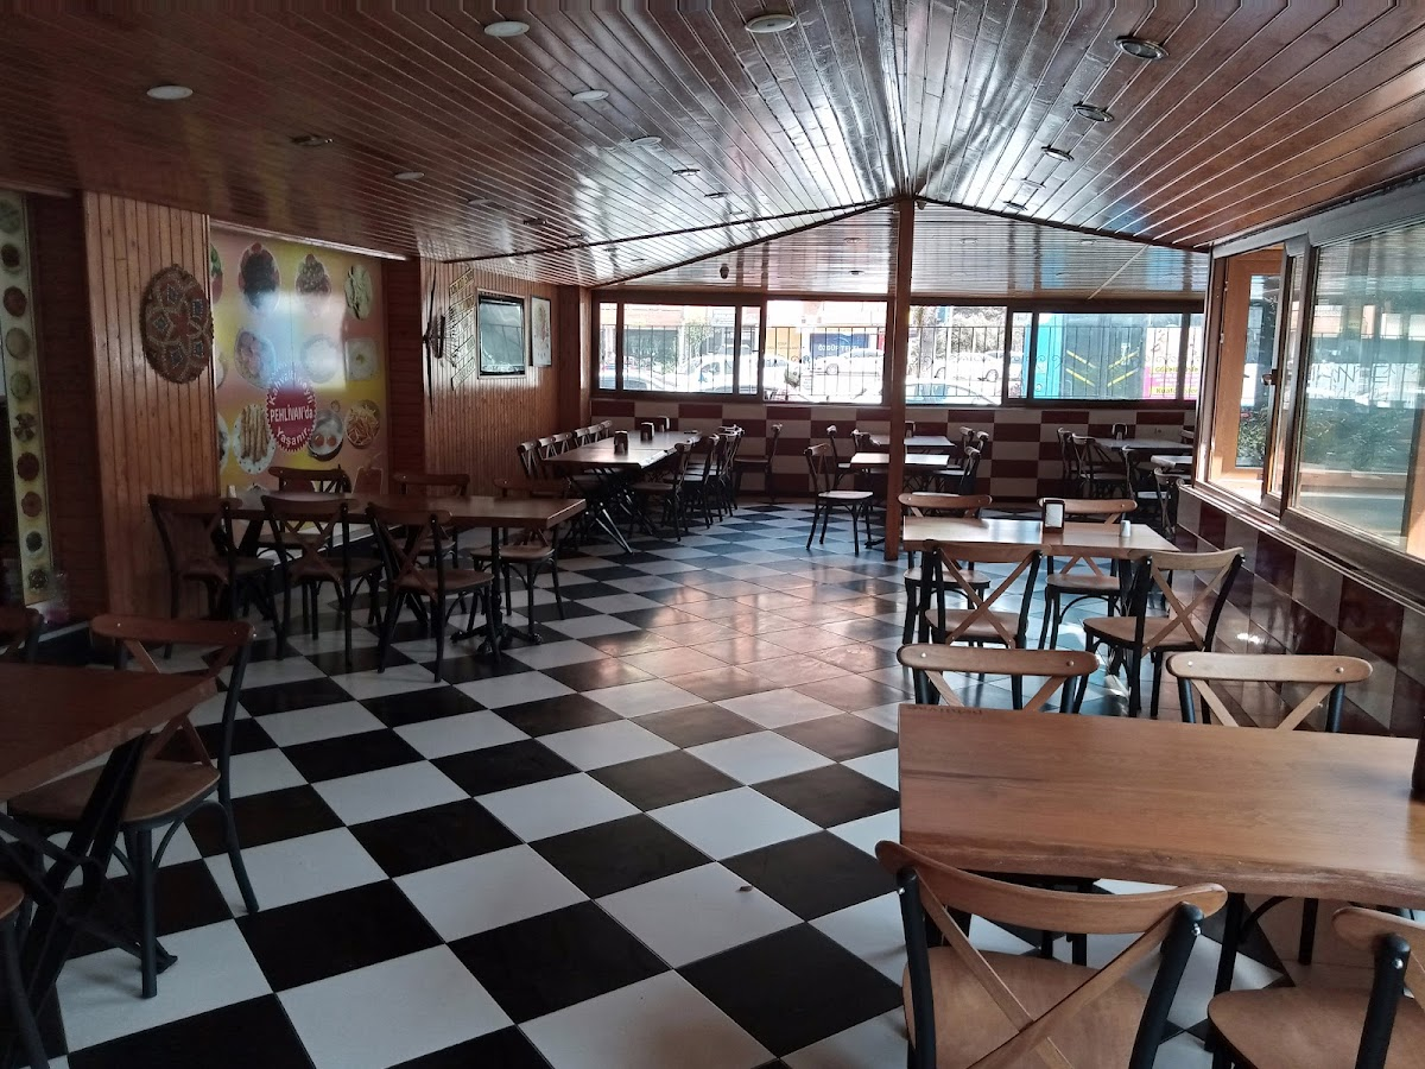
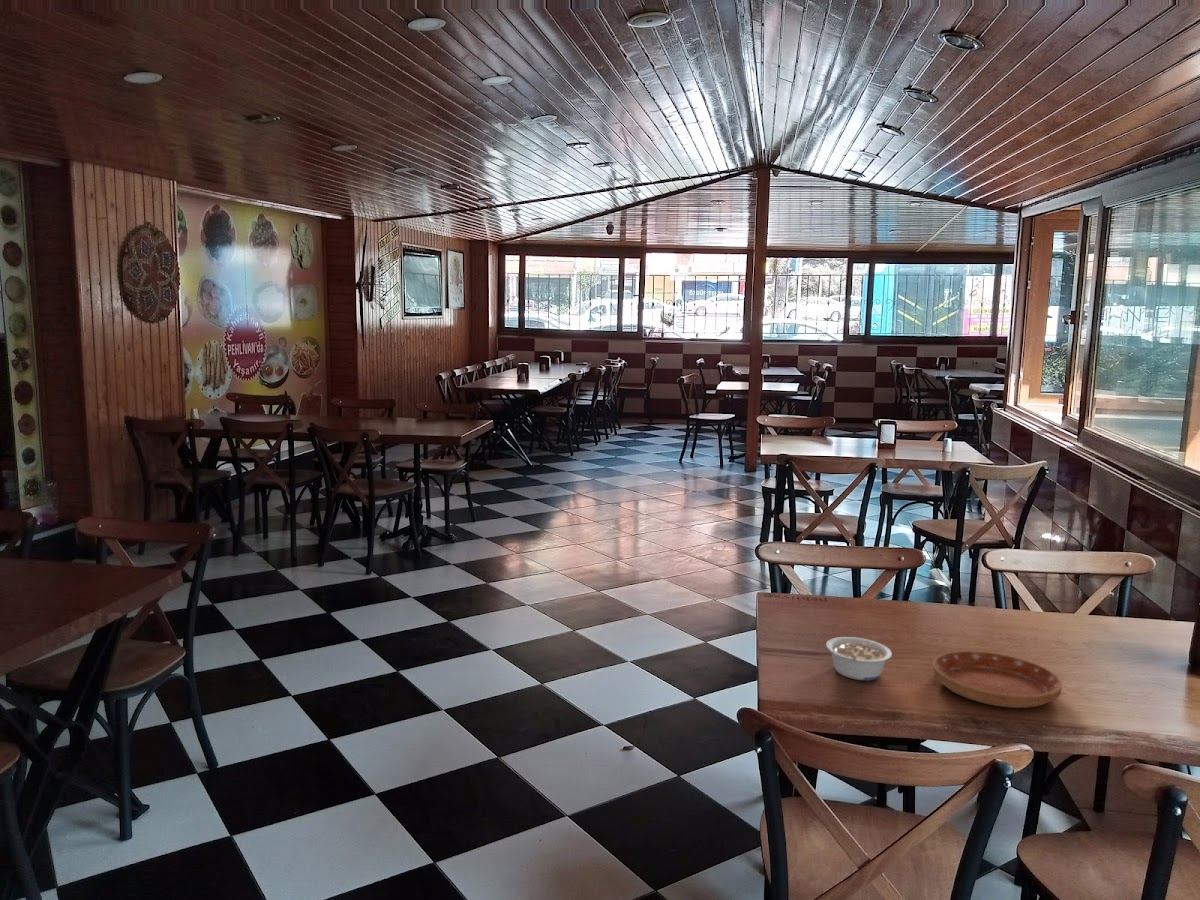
+ saucer (995, 680)
+ legume (859, 658)
